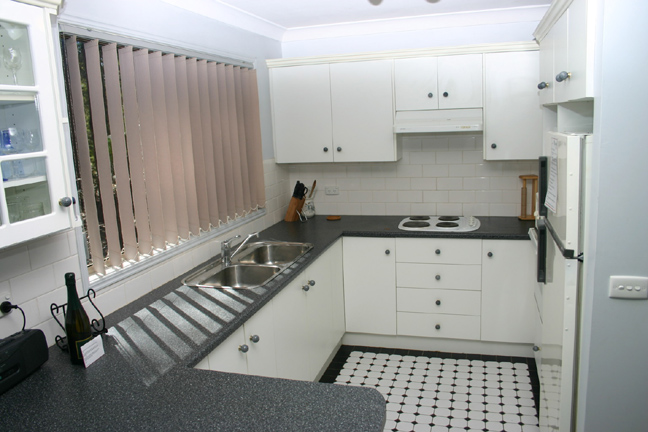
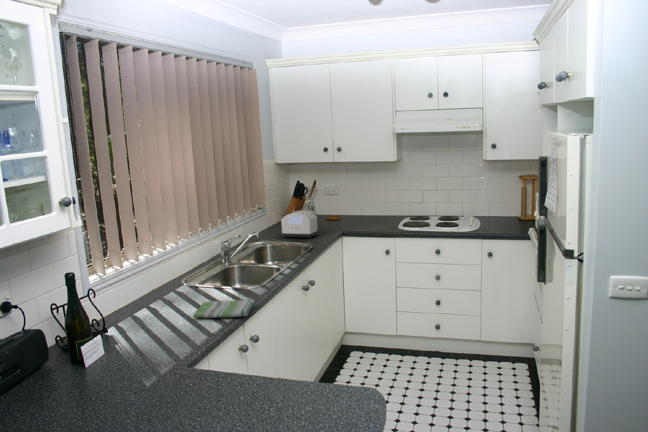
+ dish towel (224, 307)
+ toaster (301, 222)
